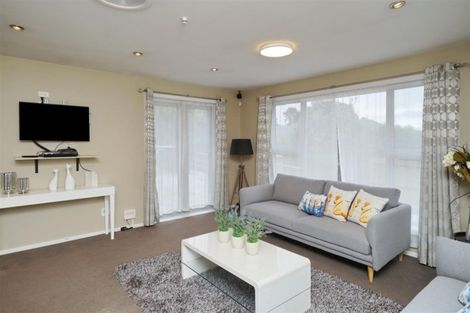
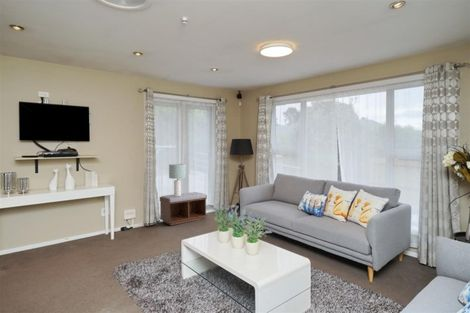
+ bench (183, 207)
+ lamp (177, 179)
